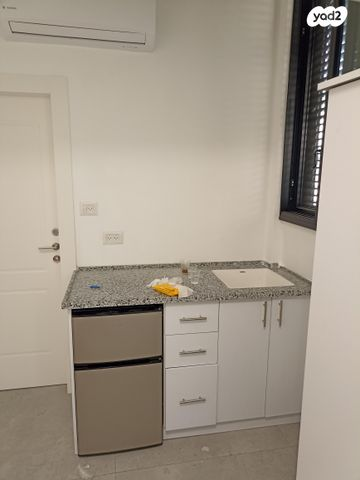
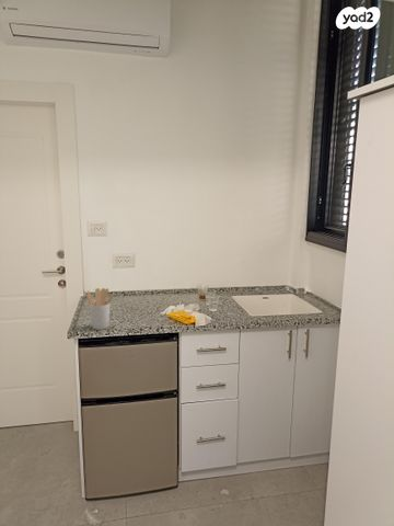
+ utensil holder (100, 307)
